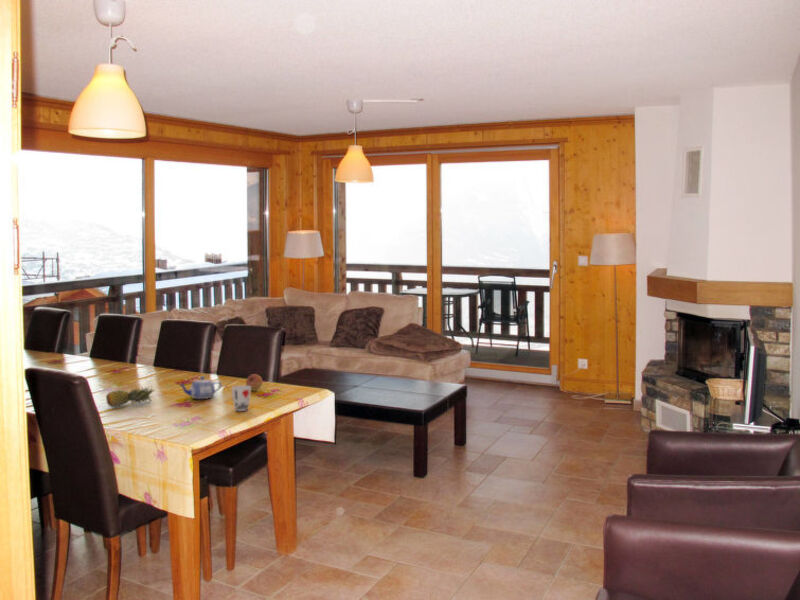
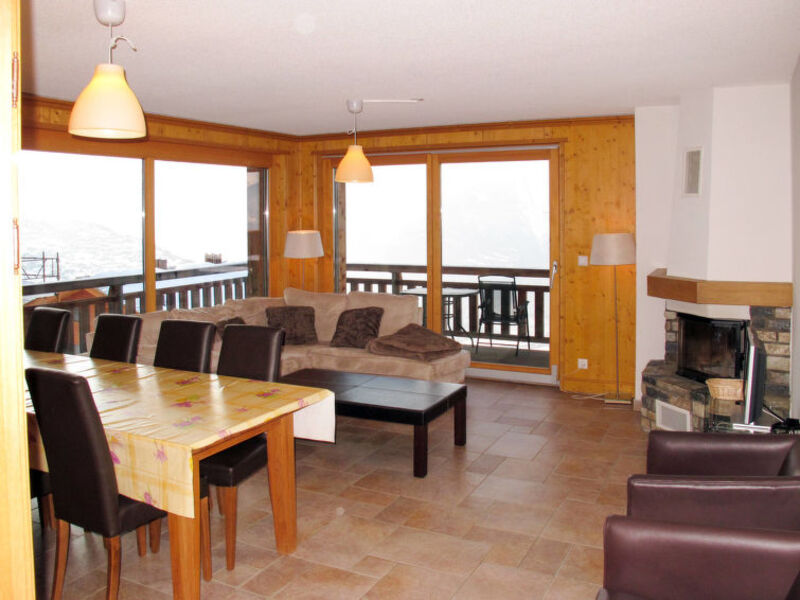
- fruit (131, 396)
- fruit (254, 382)
- teapot (200, 387)
- cup (241, 398)
